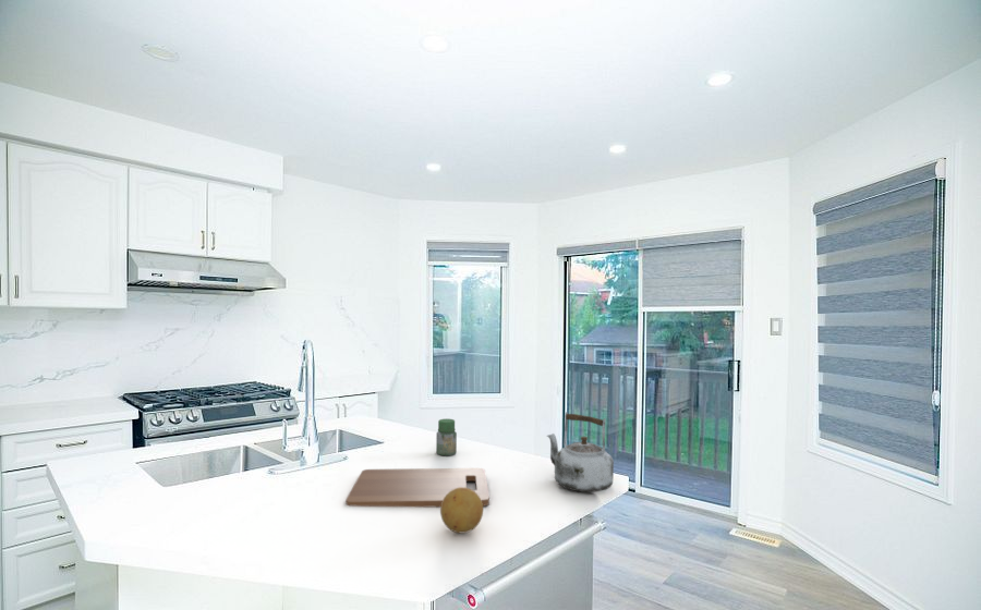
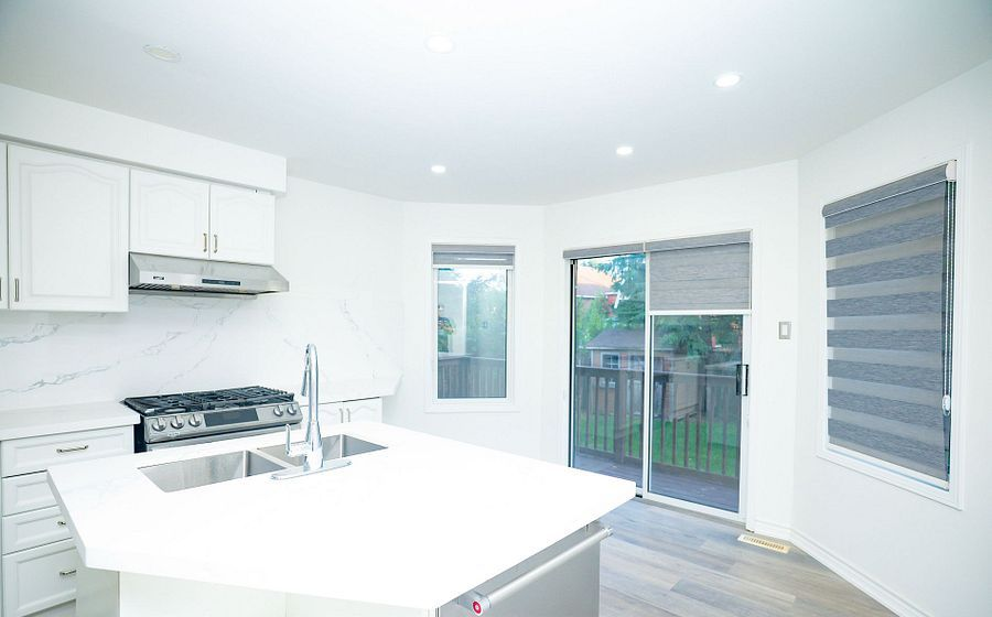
- cutting board (421, 486)
- fruit (461, 510)
- jar (446, 436)
- kettle (577, 449)
